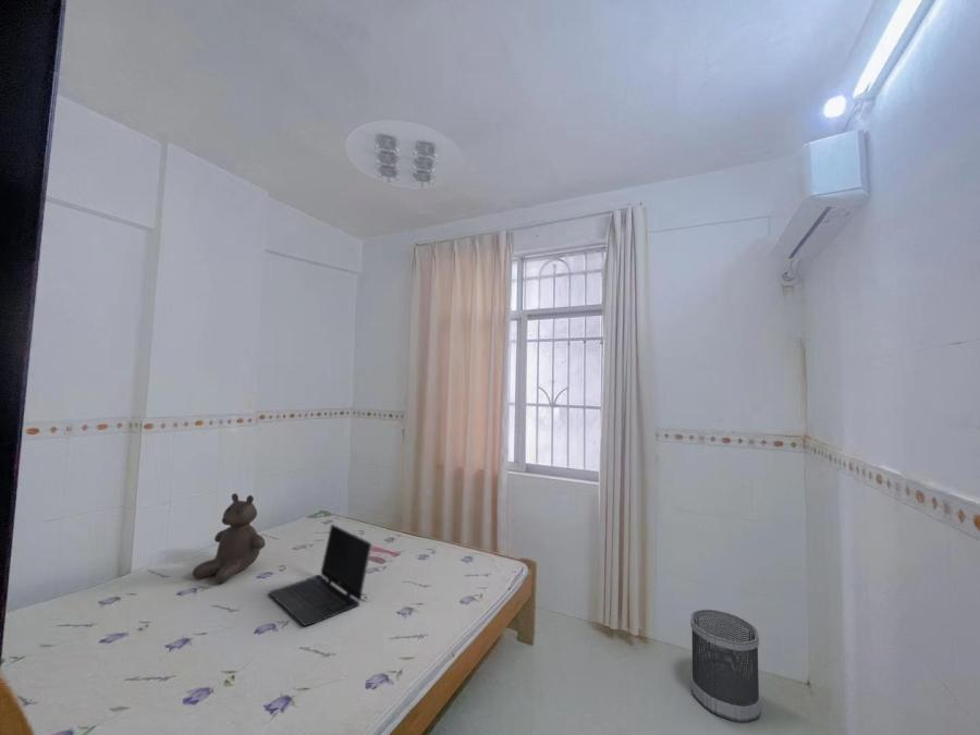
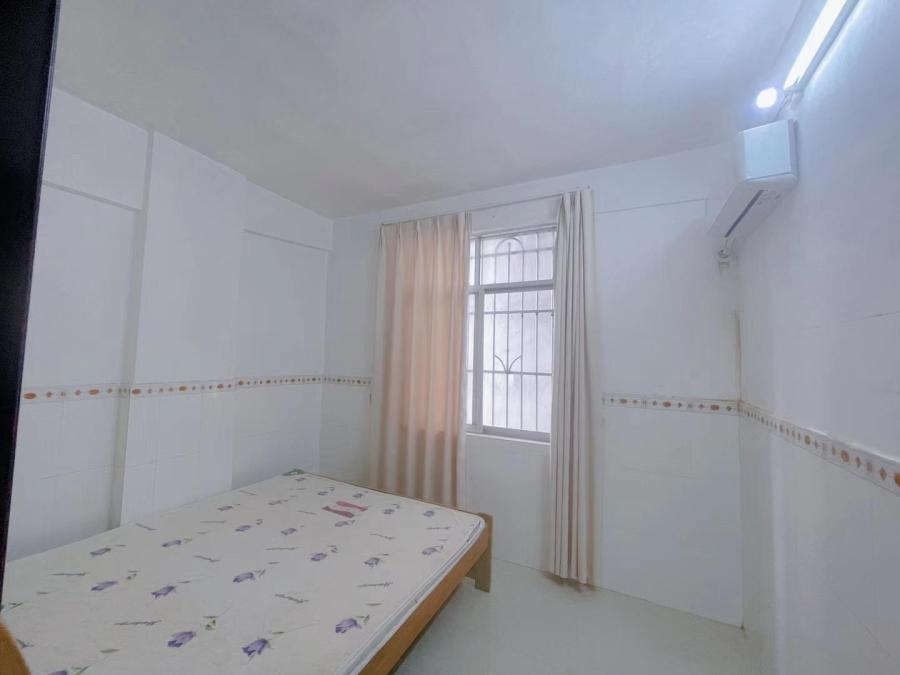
- teddy bear (230, 534)
- ceiling light (406, 166)
- laptop computer (321, 569)
- wastebasket (723, 661)
